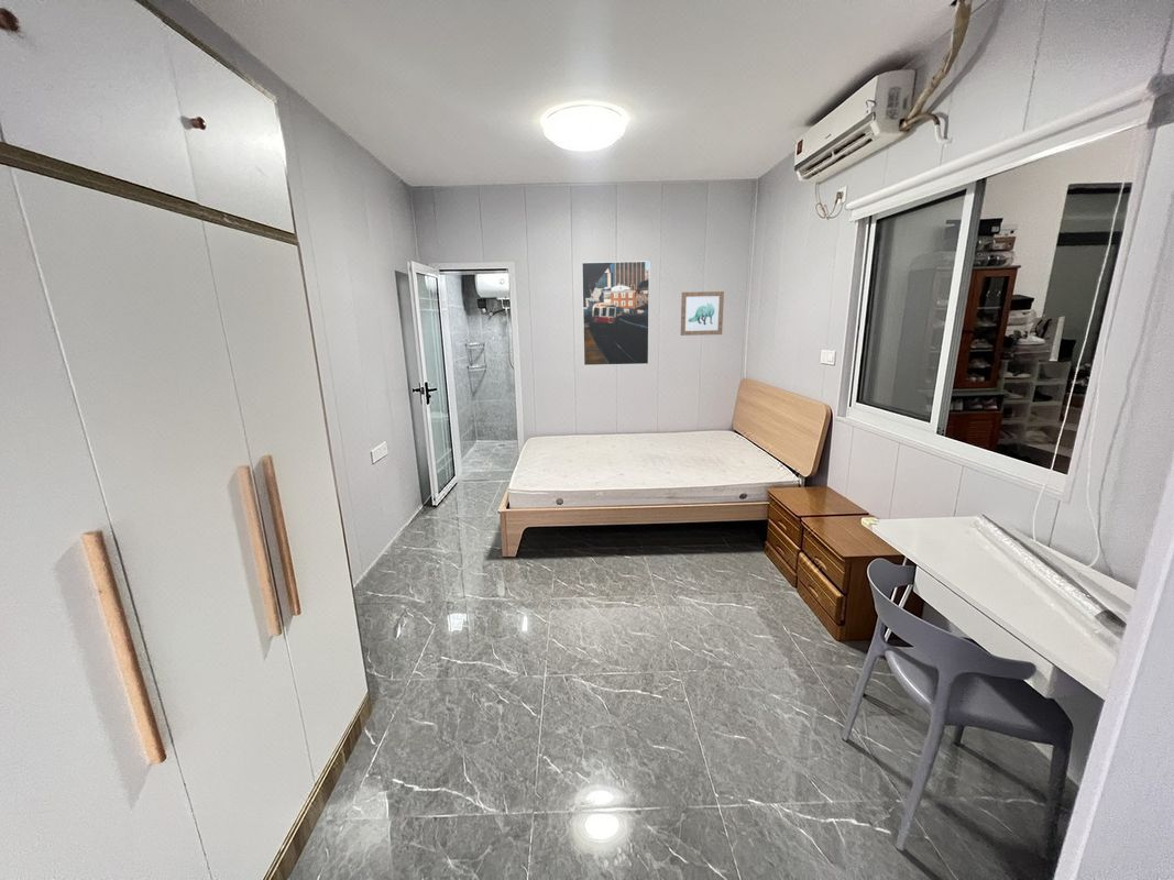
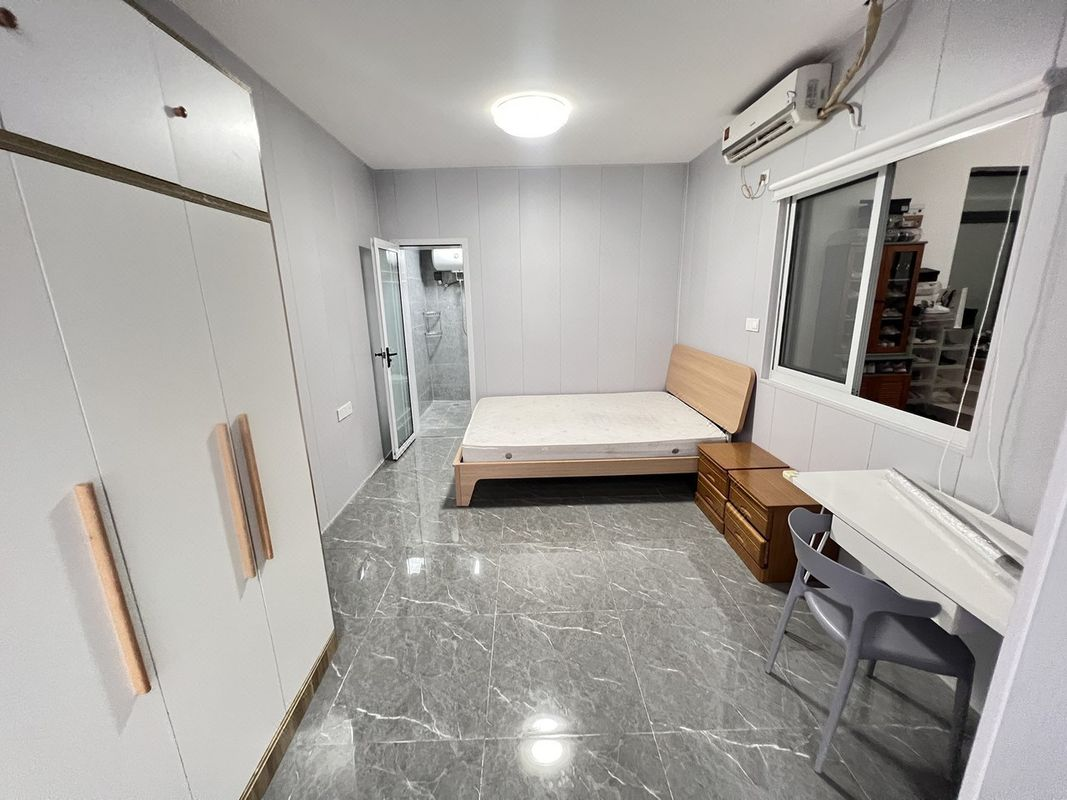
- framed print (615, 315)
- wall art (702, 314)
